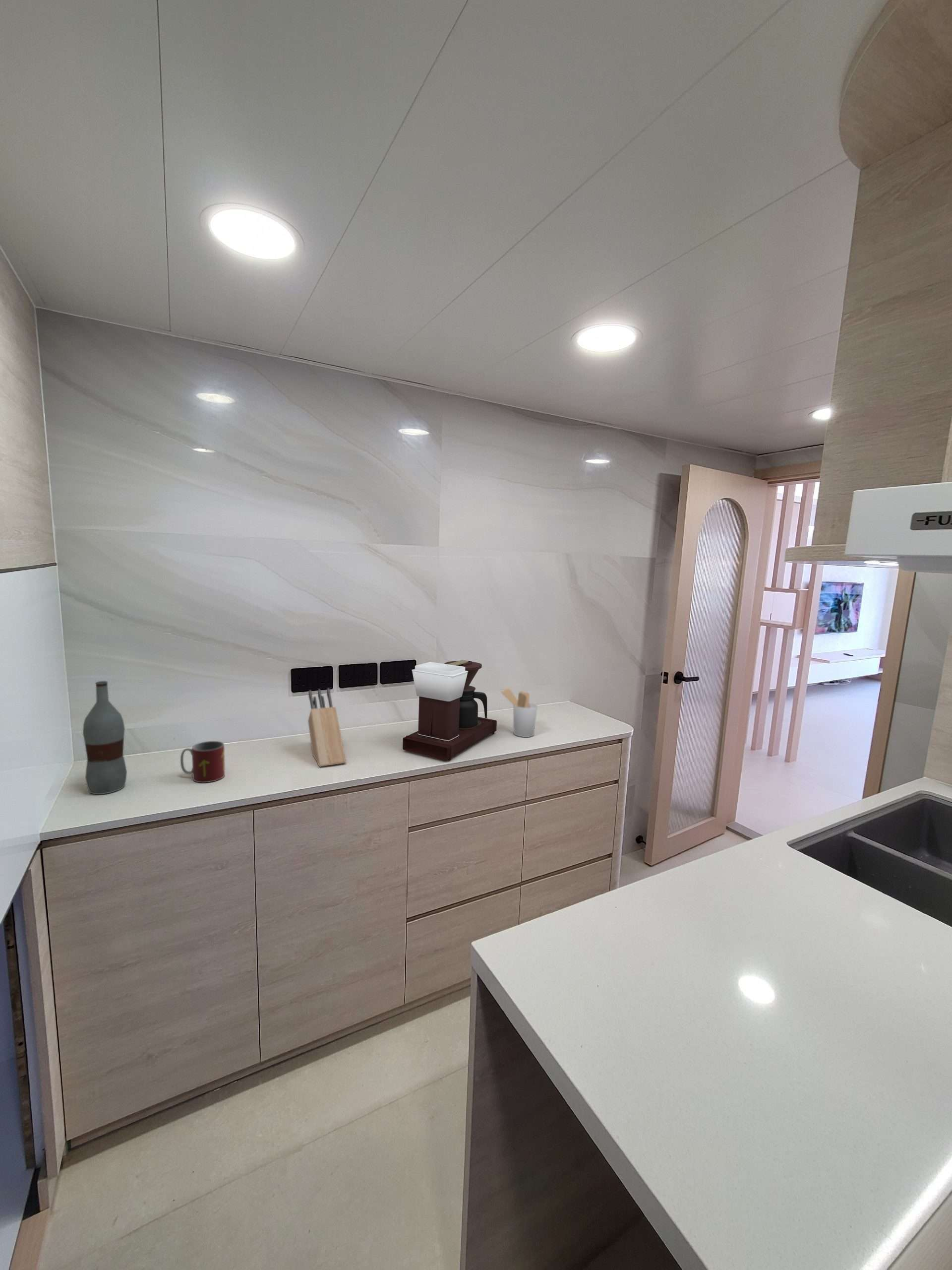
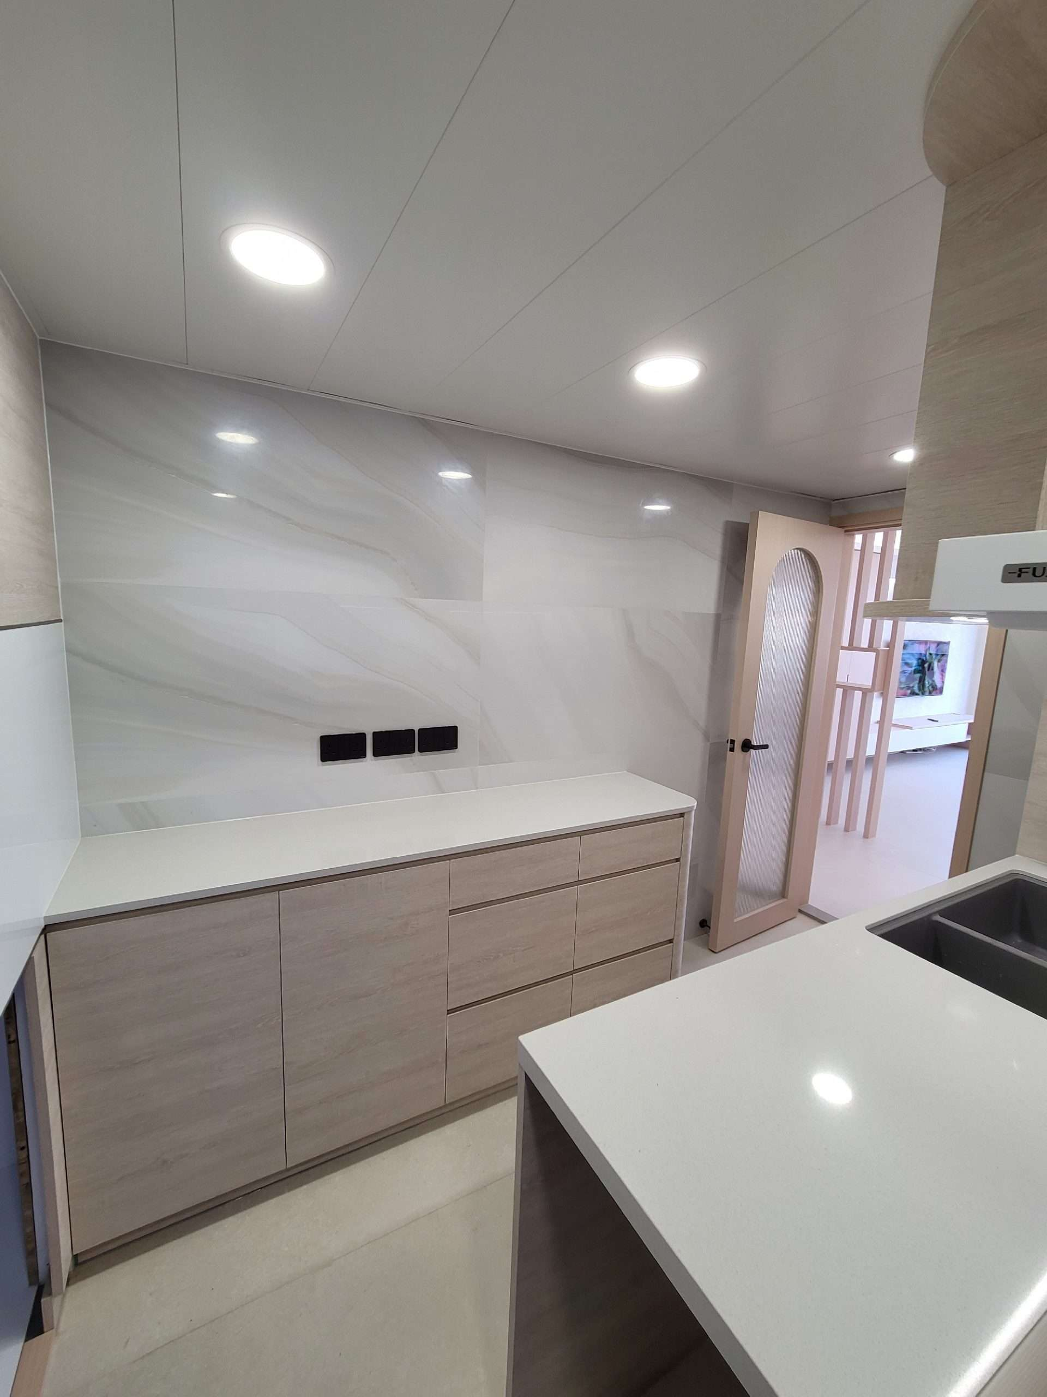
- utensil holder (518, 711)
- bottle (104, 736)
- mug (202, 761)
- coffee maker (454, 702)
- knife block (325, 724)
